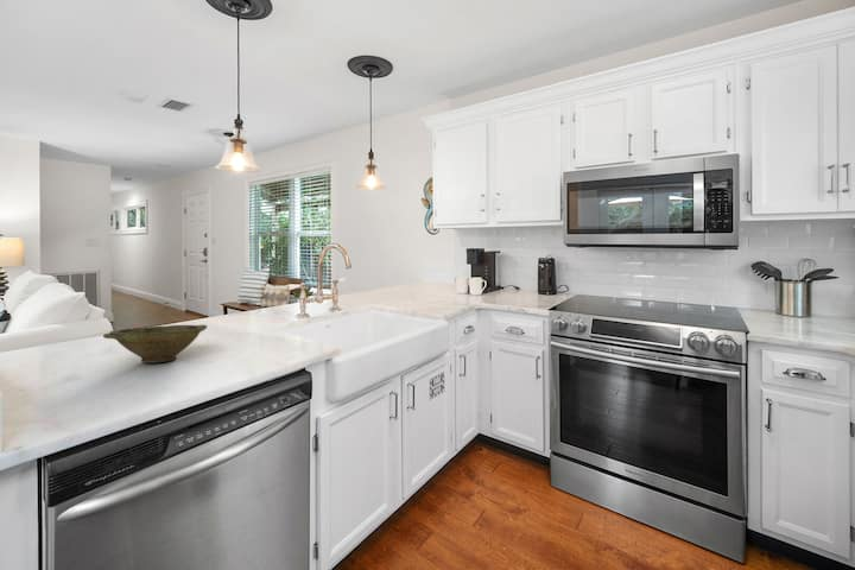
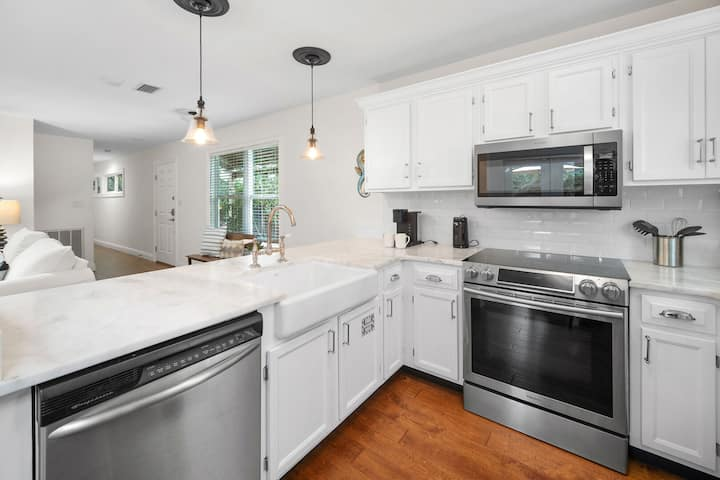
- bowl (159, 343)
